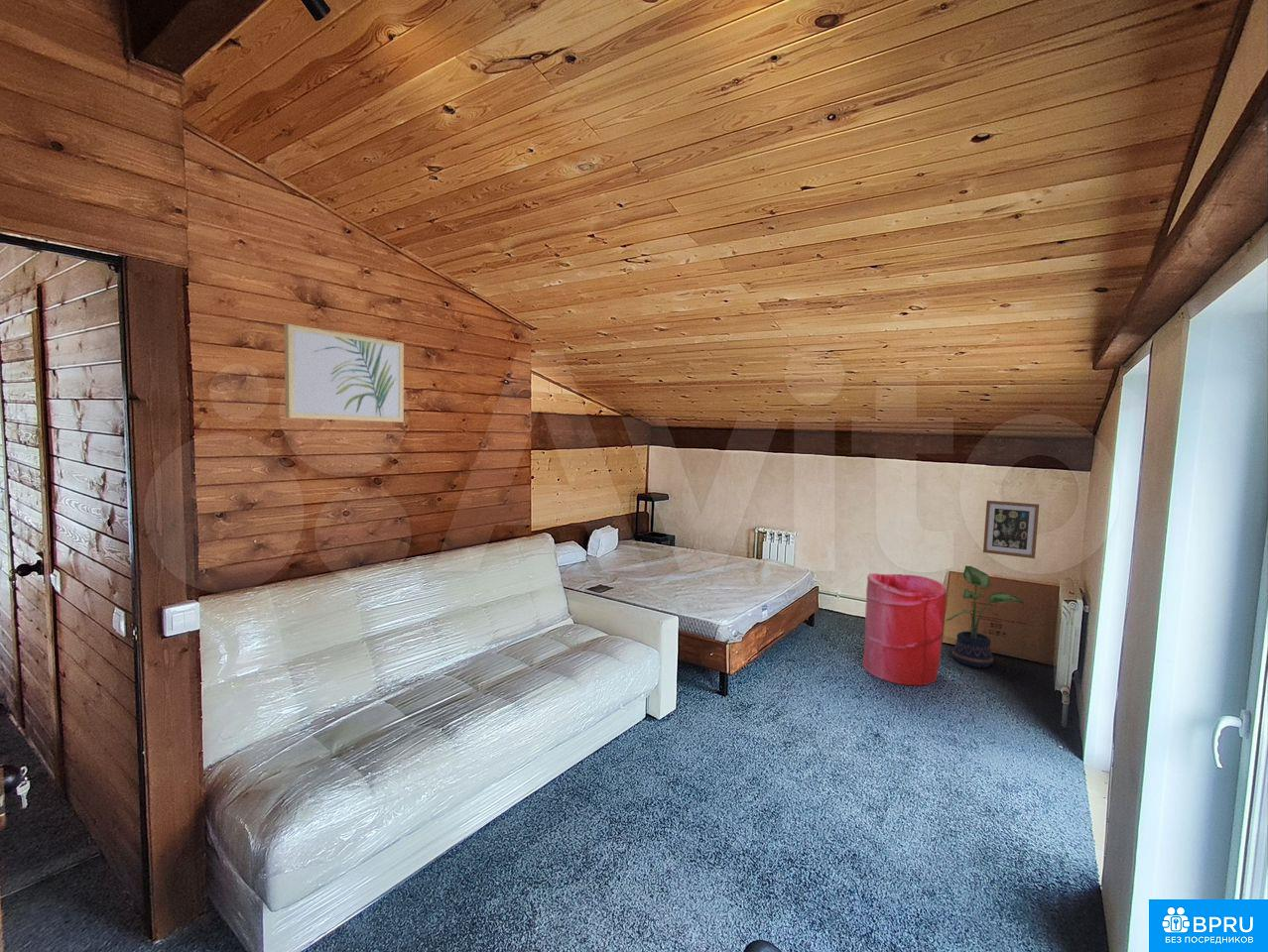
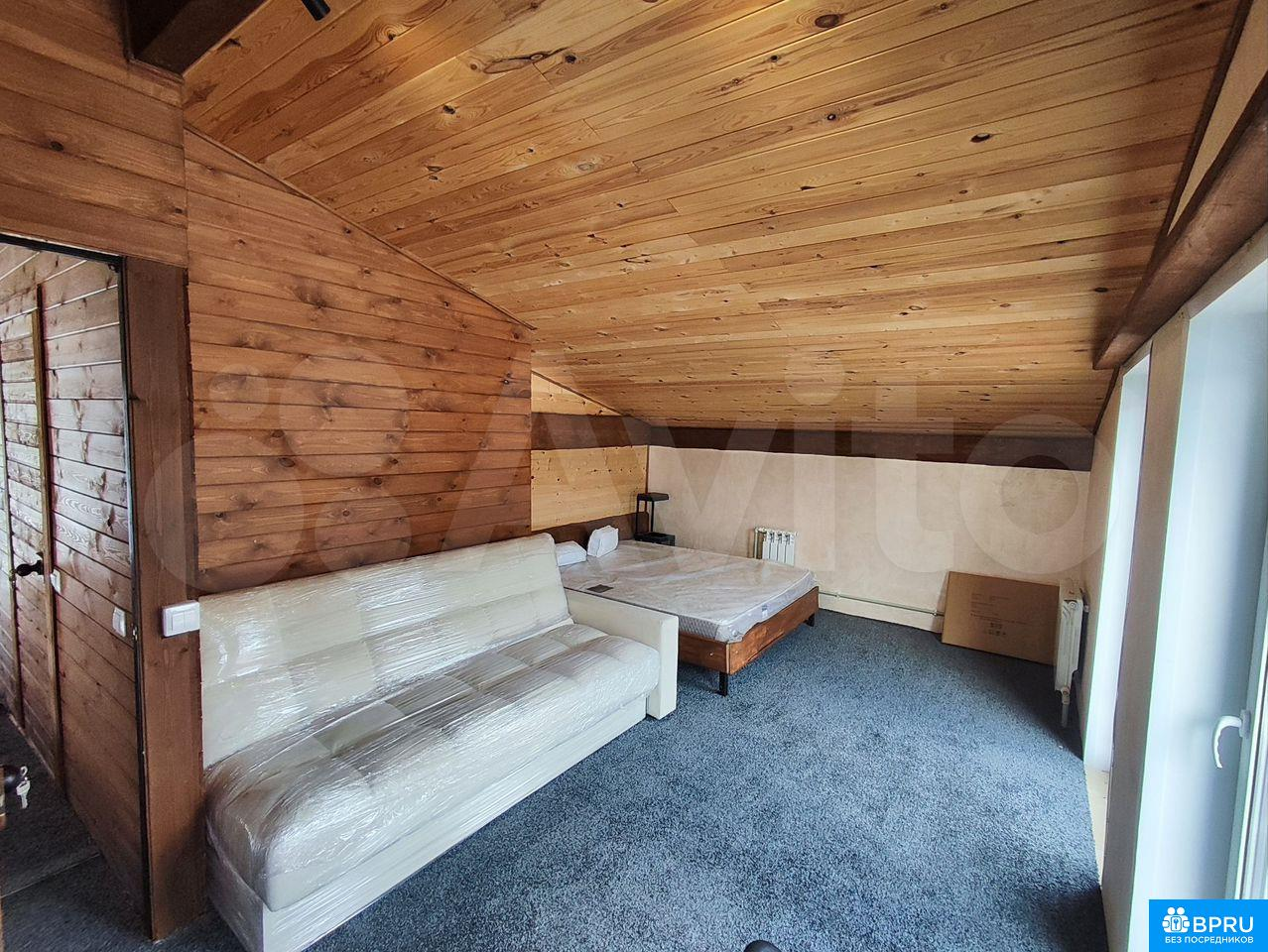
- wall art (348, 377)
- potted plant (979, 618)
- laundry hamper (903, 626)
- wall art (1010, 529)
